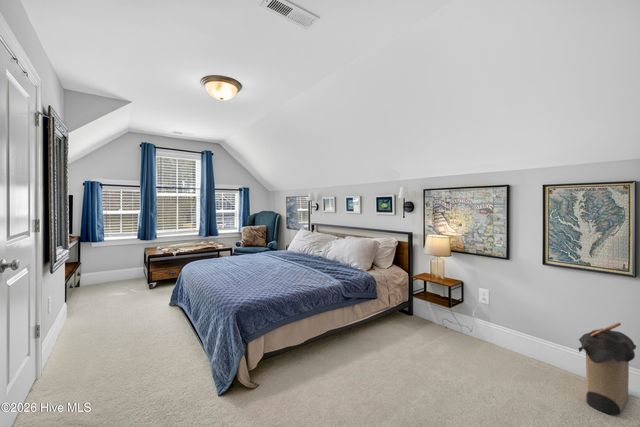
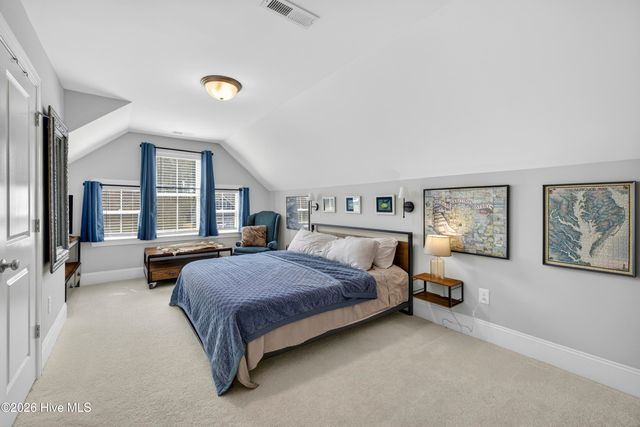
- laundry hamper (605, 358)
